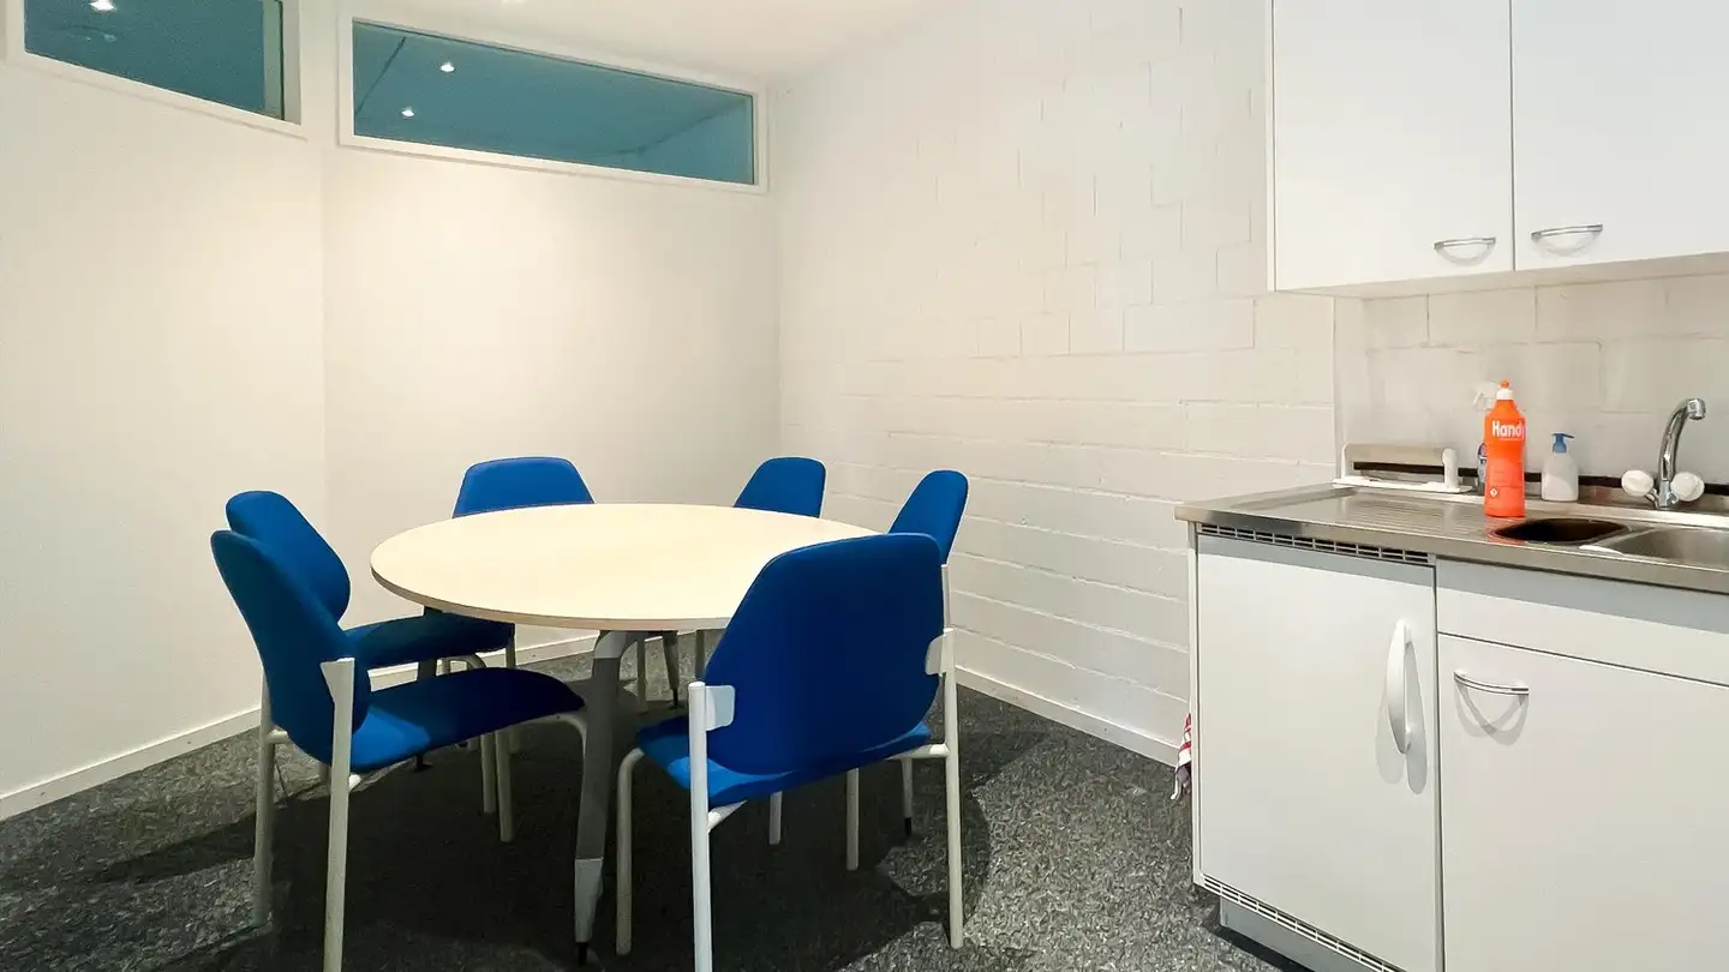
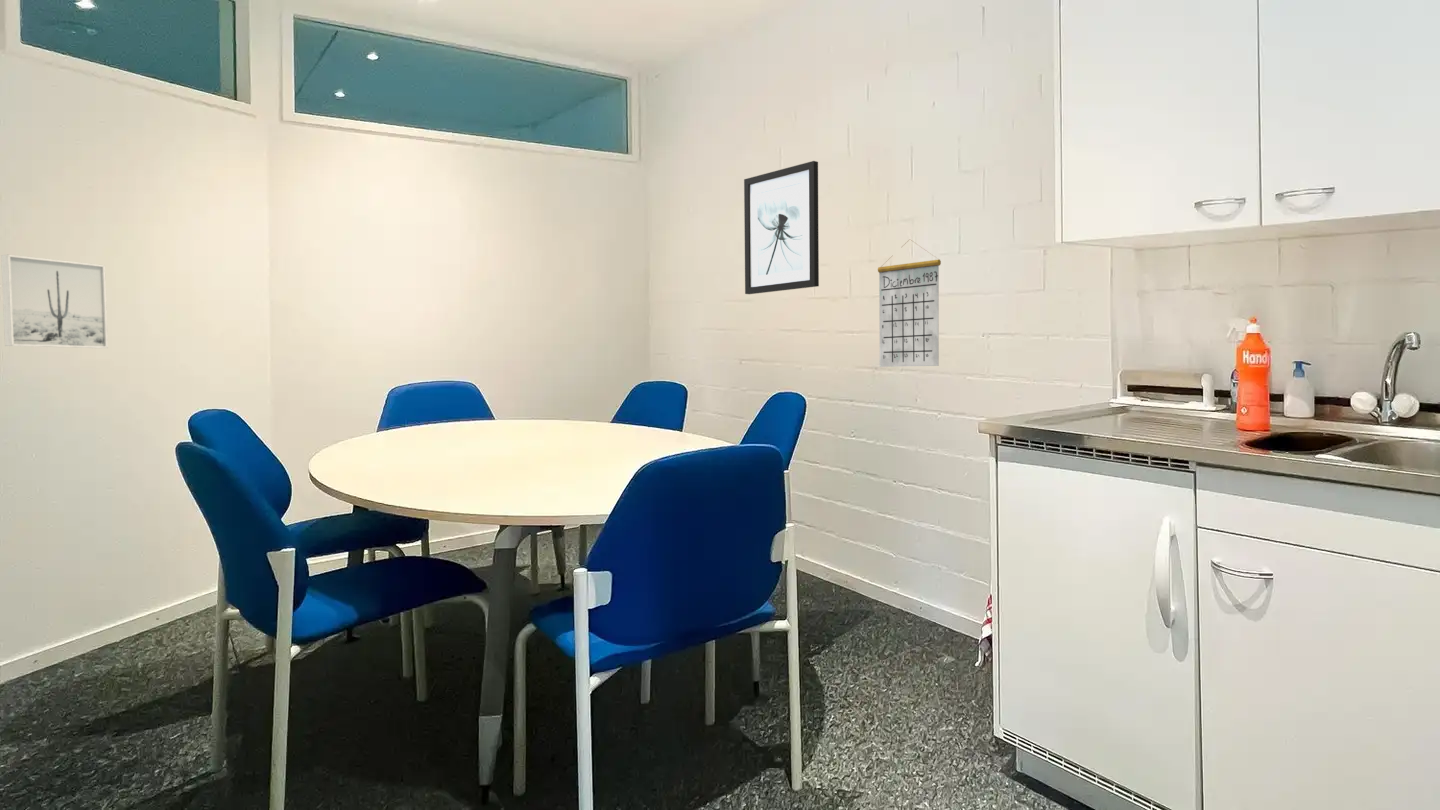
+ wall art (57, 303)
+ calendar (908, 302)
+ wall art (780, 230)
